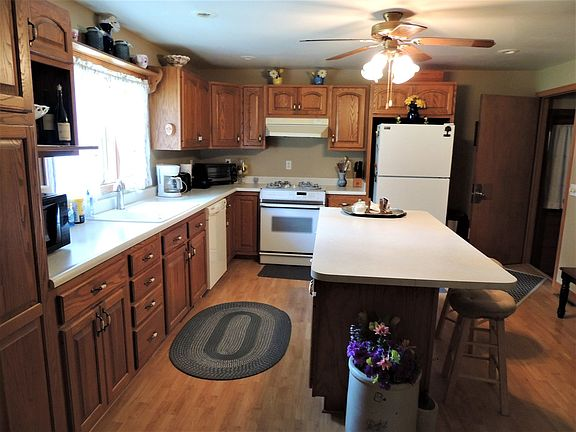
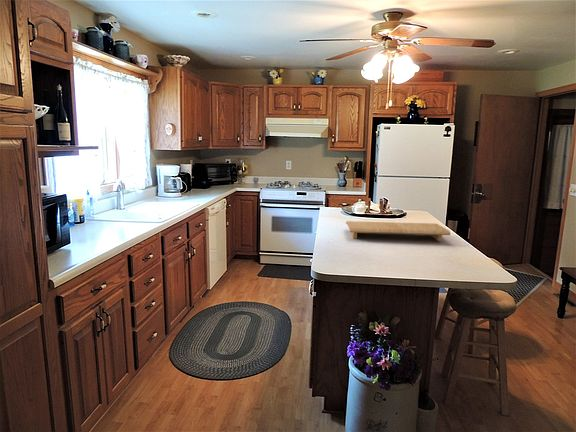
+ cutting board (394, 230)
